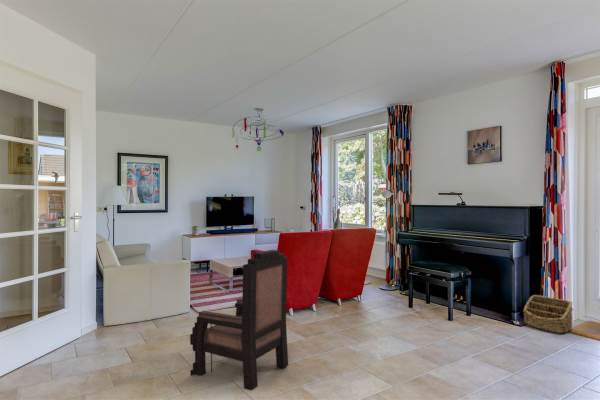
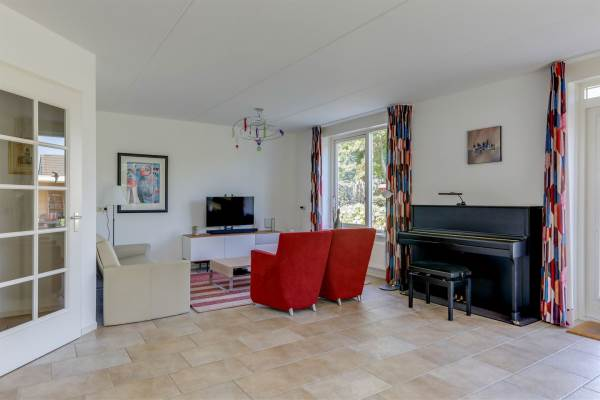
- basket (546, 313)
- armchair (239, 308)
